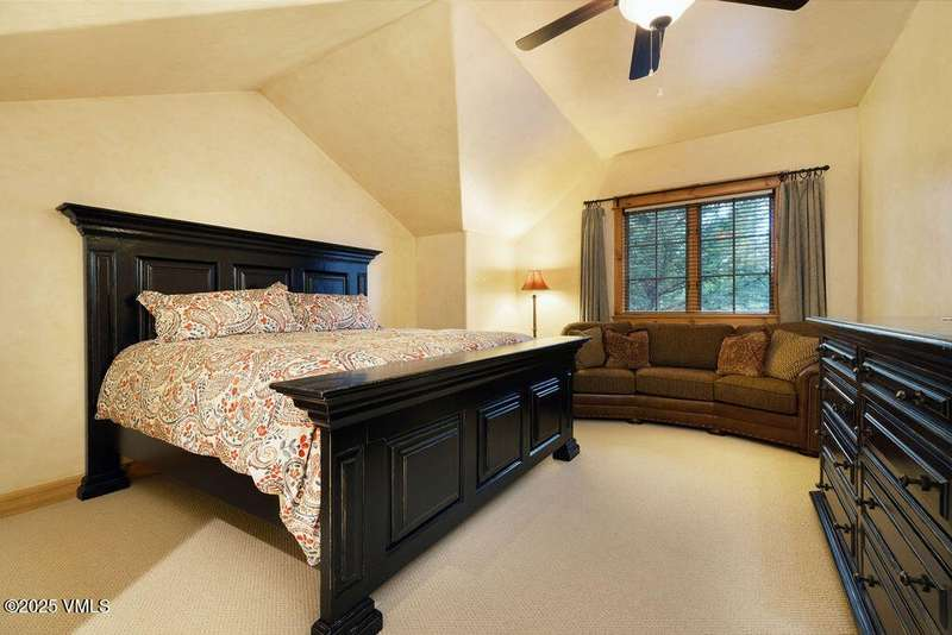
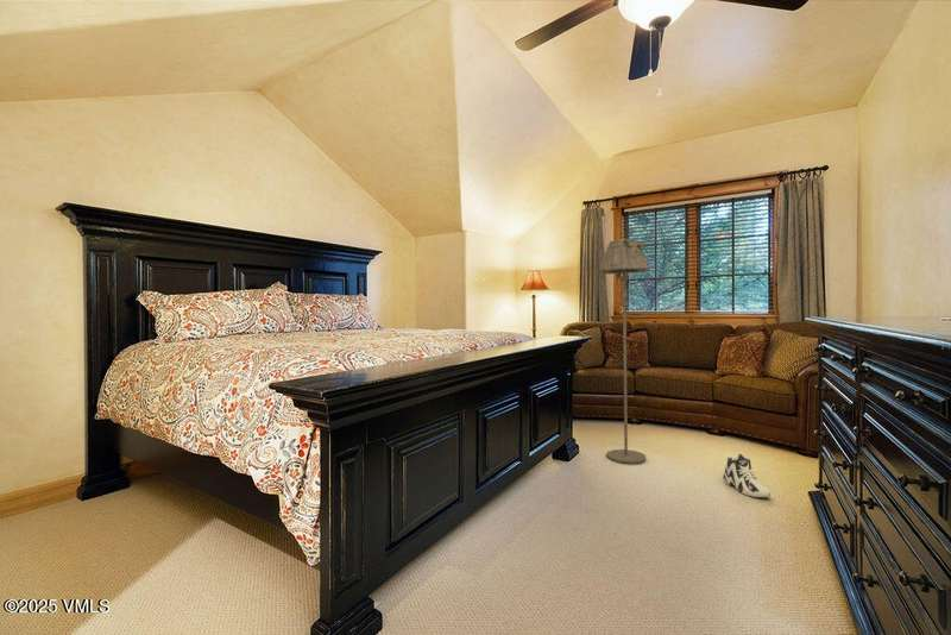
+ sneaker (745, 472)
+ floor lamp (624, 348)
